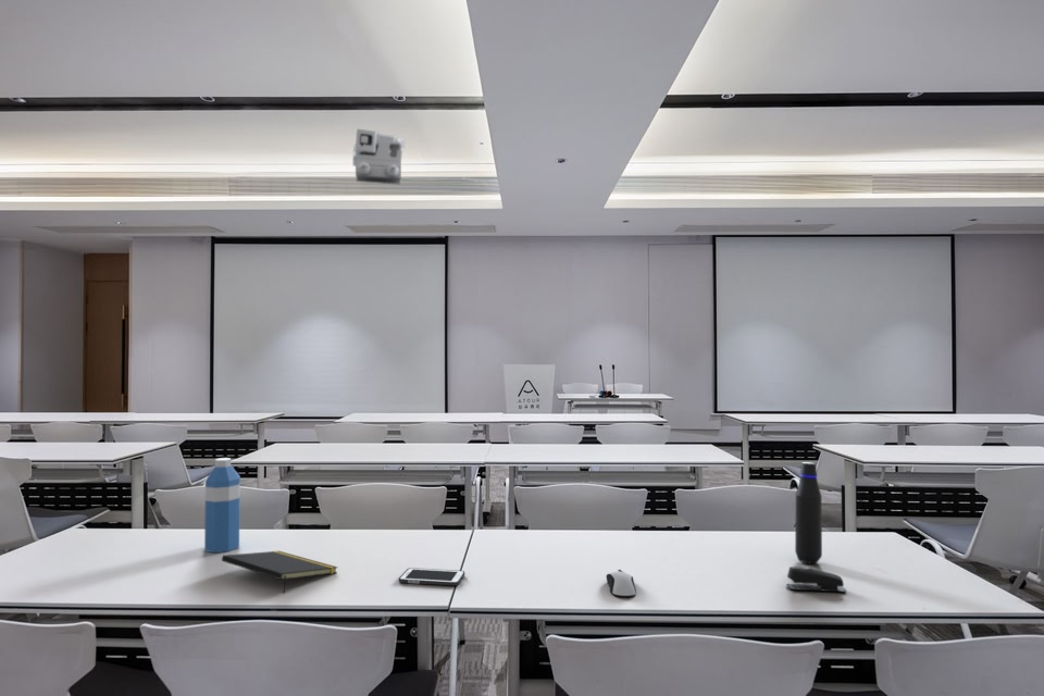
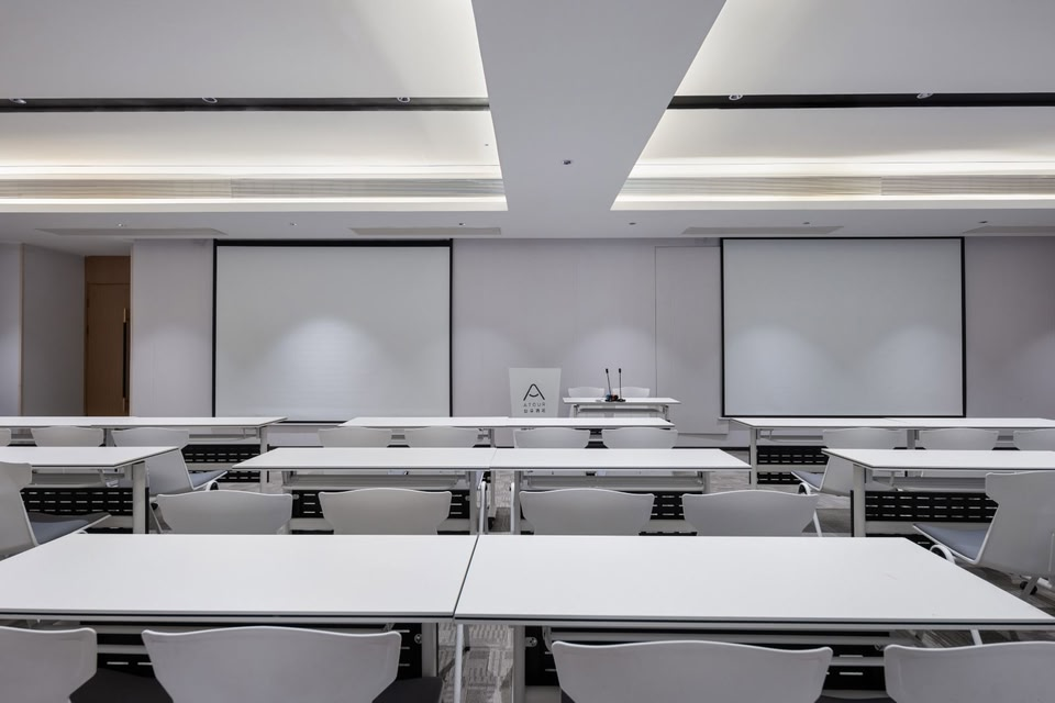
- notepad (279, 563)
- cell phone (432, 576)
- water bottle (222, 502)
- water bottle (808, 512)
- computer mouse (621, 581)
- stapler (816, 579)
- total station (378, 156)
